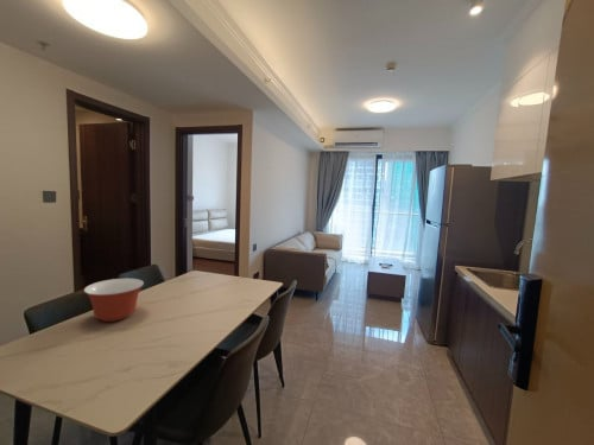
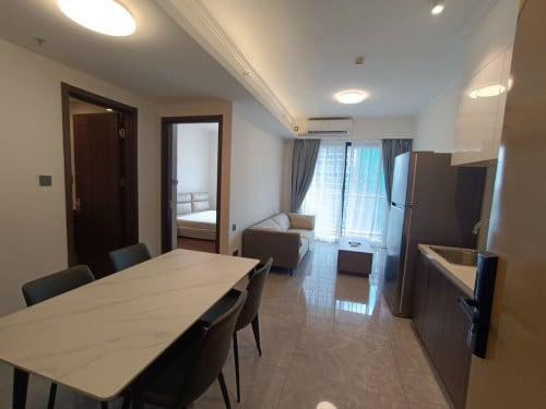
- mixing bowl (115, 300)
